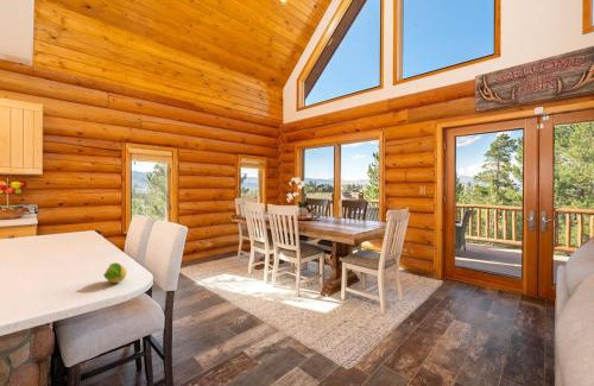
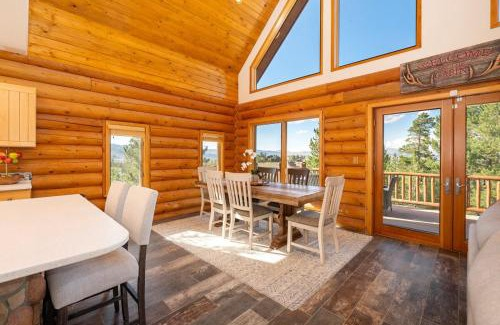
- fruit (114, 272)
